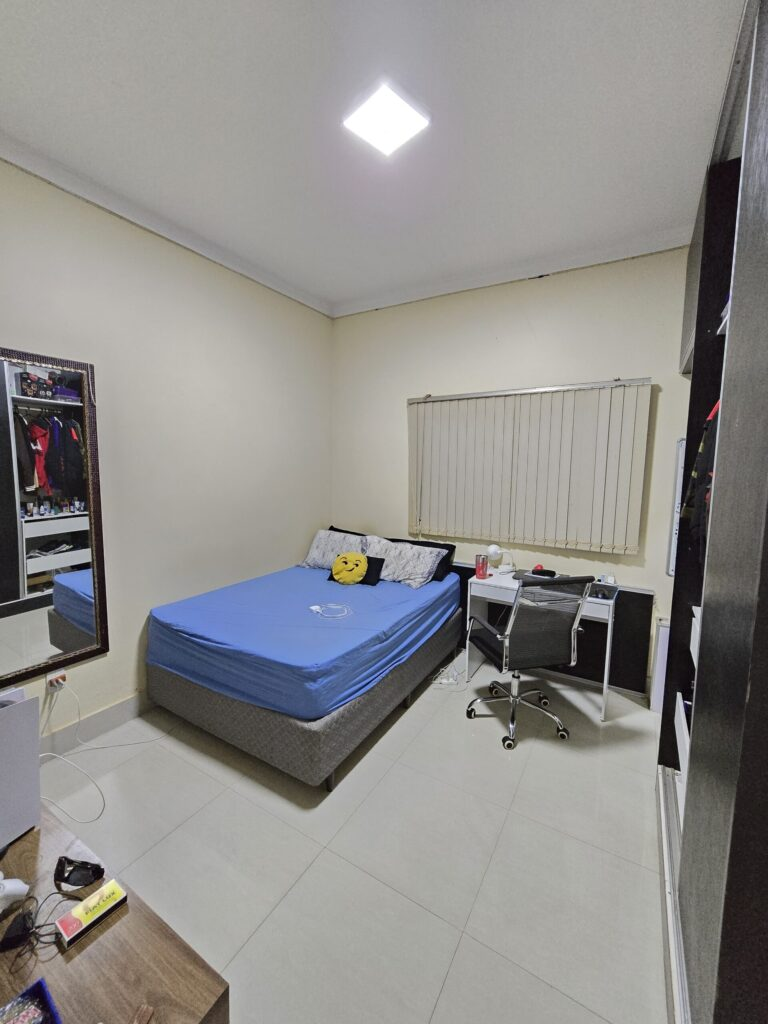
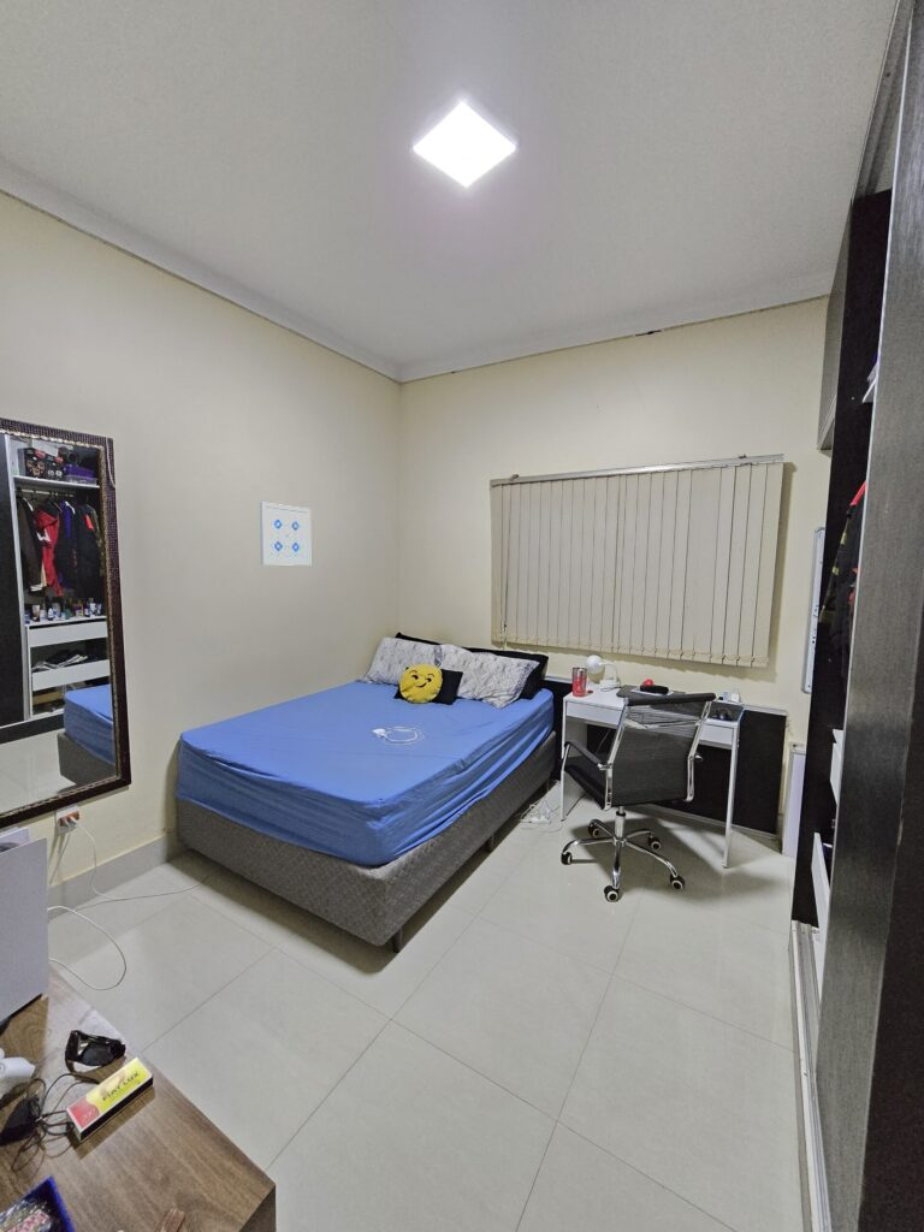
+ wall art (286, 535)
